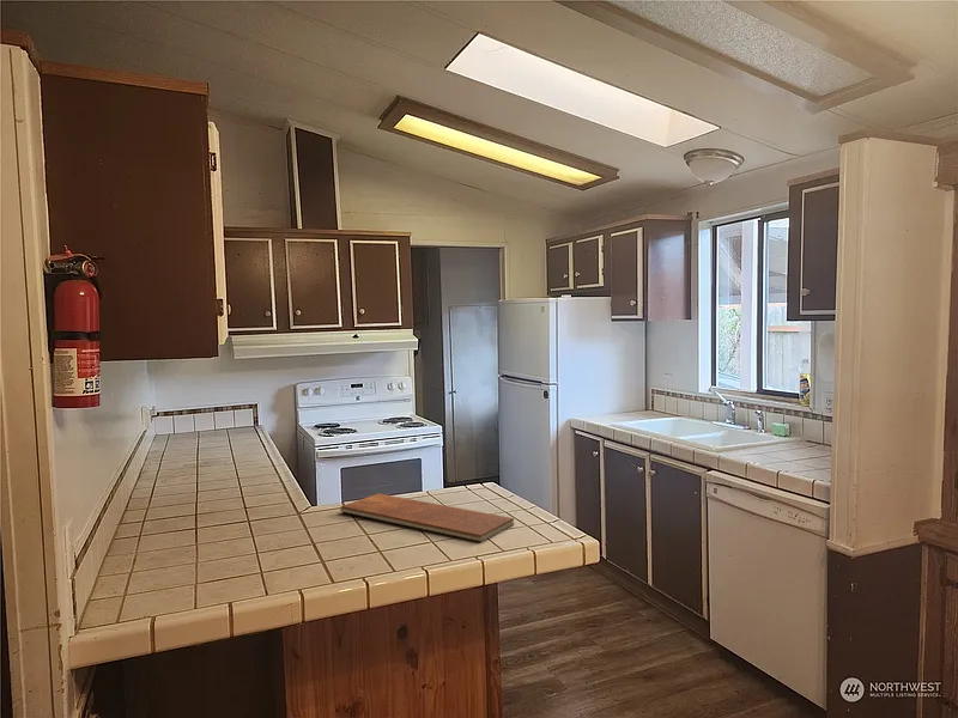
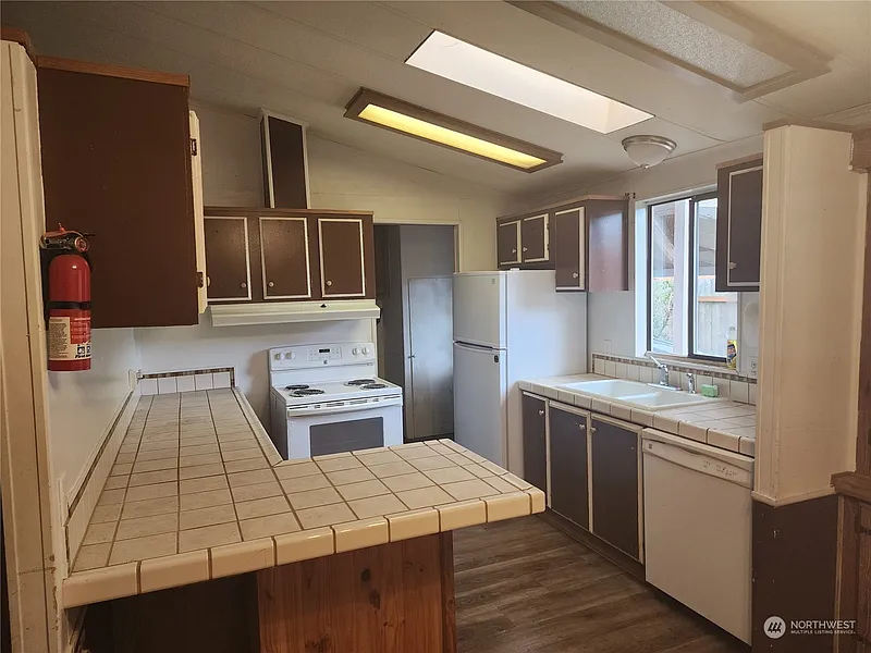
- chopping board (423, 515)
